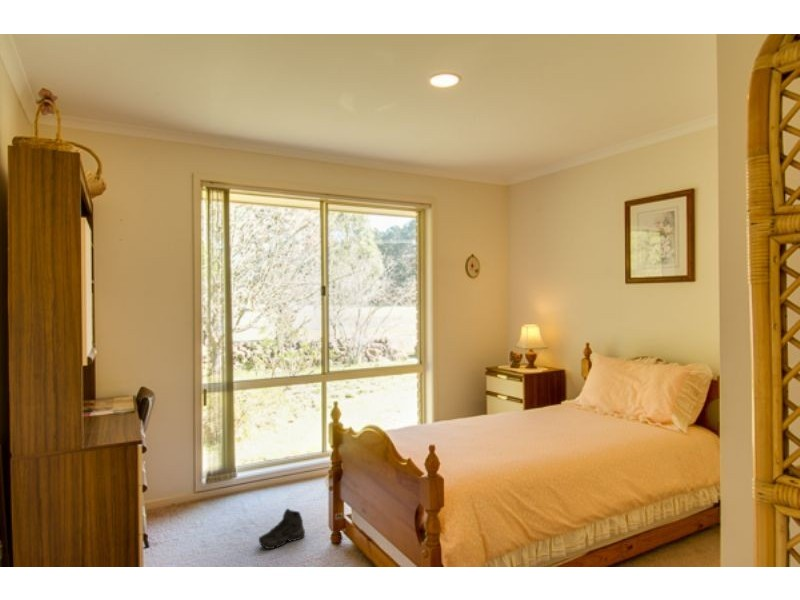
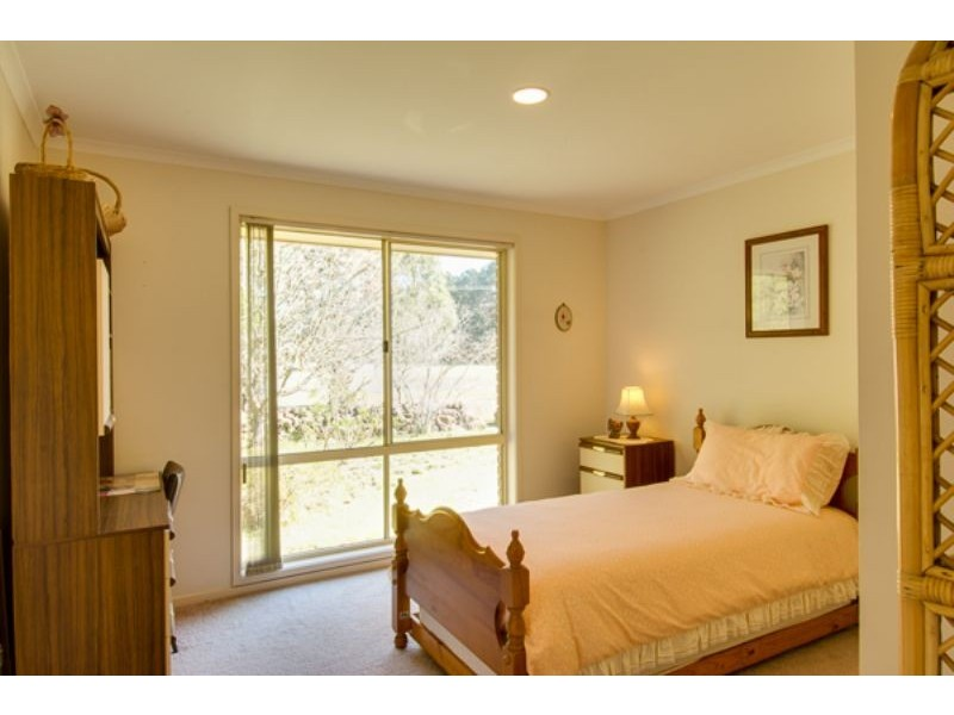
- sneaker (282, 526)
